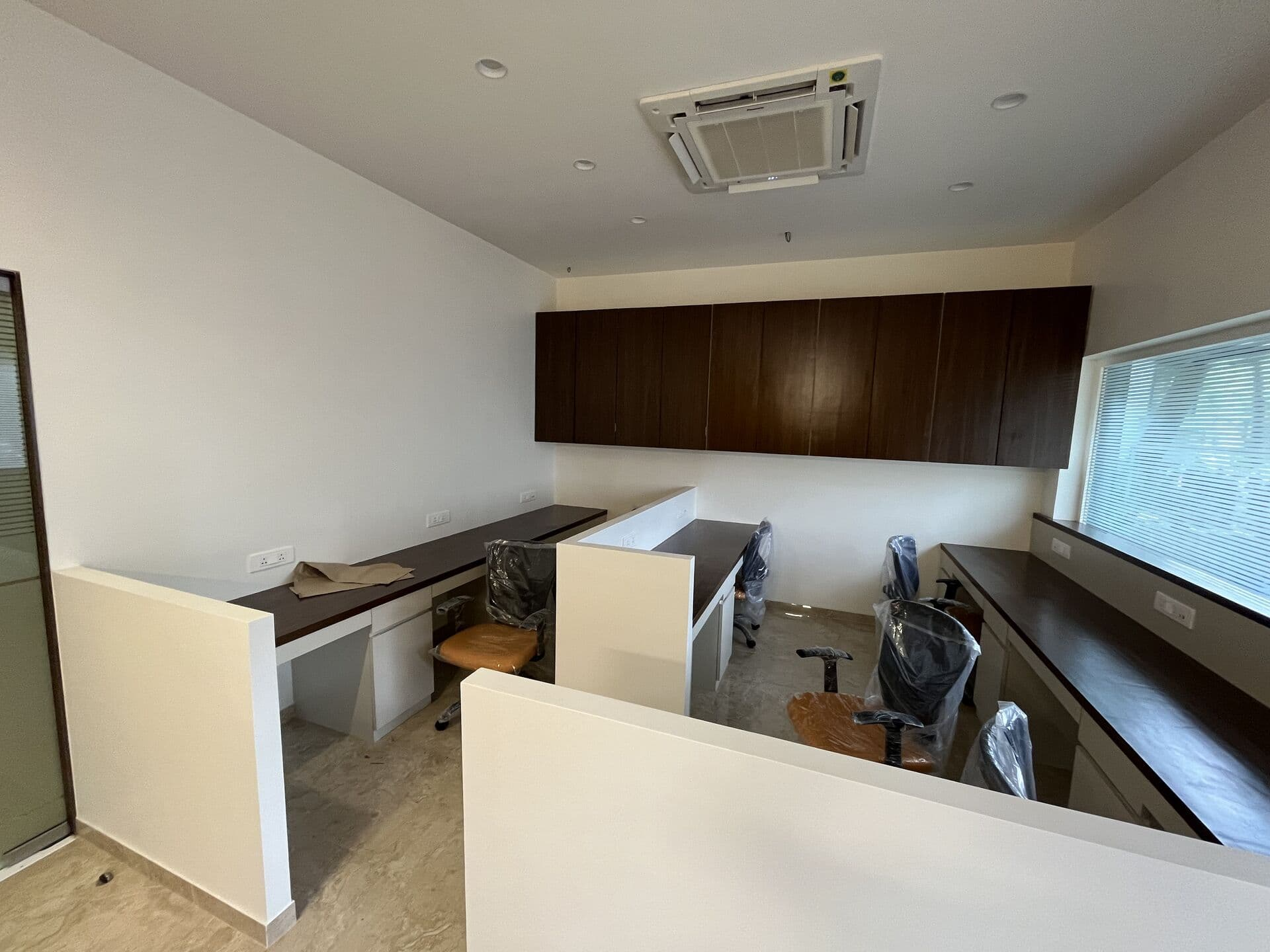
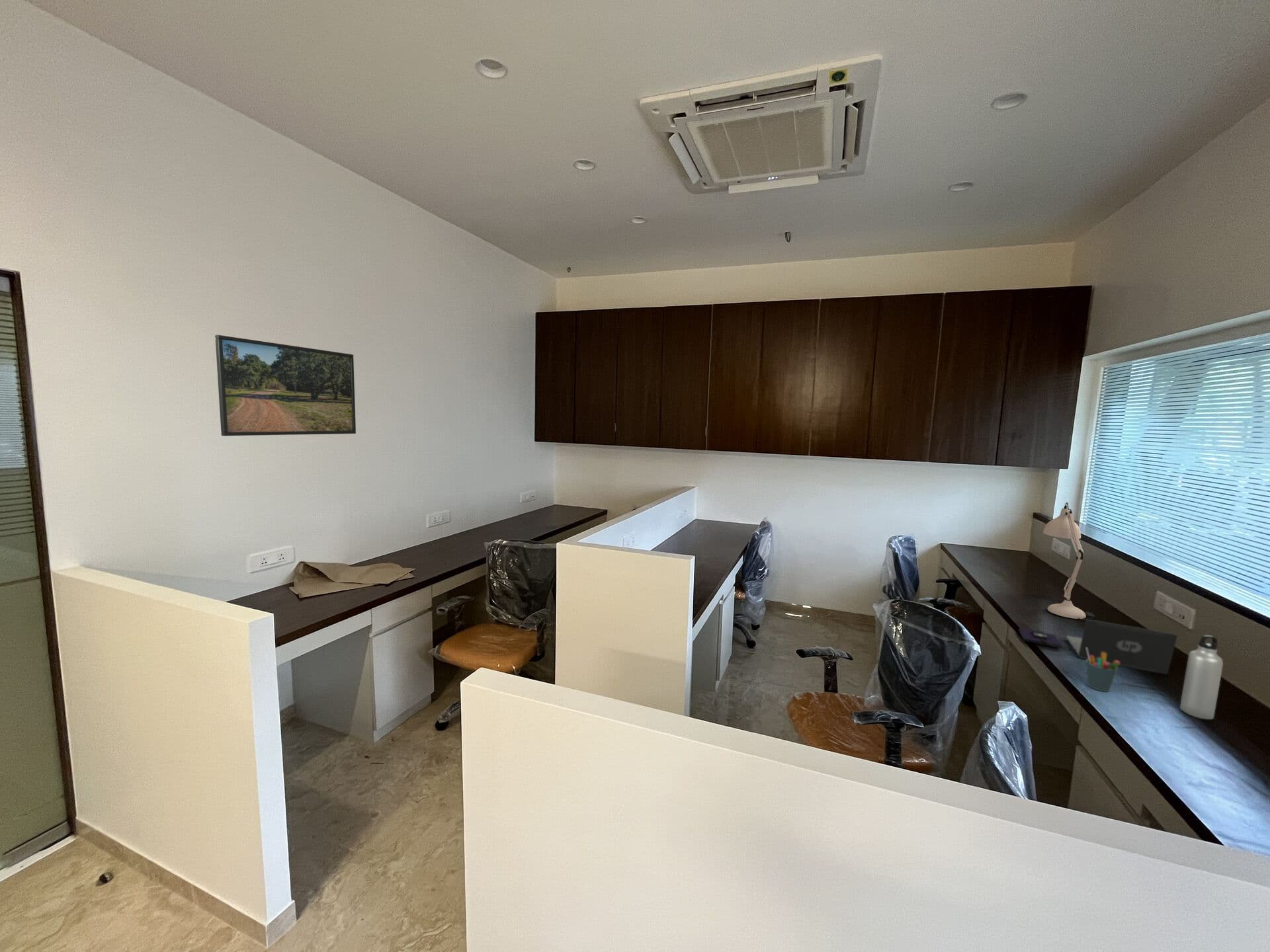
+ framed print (294, 390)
+ pen holder (1101, 669)
+ water bottle (1203, 675)
+ laptop computer (1089, 632)
+ desk lamp (1076, 557)
